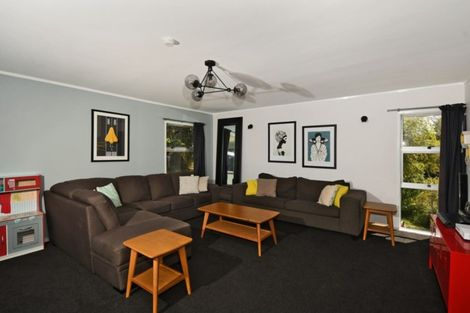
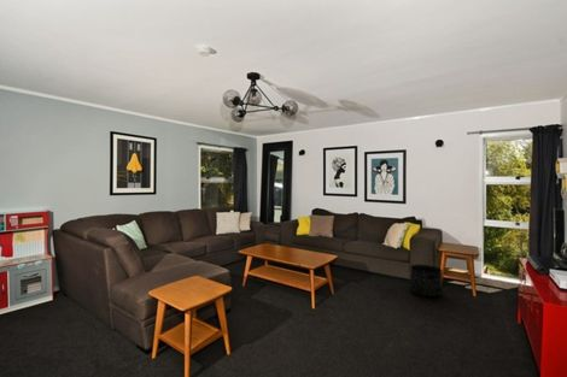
+ basket (426, 279)
